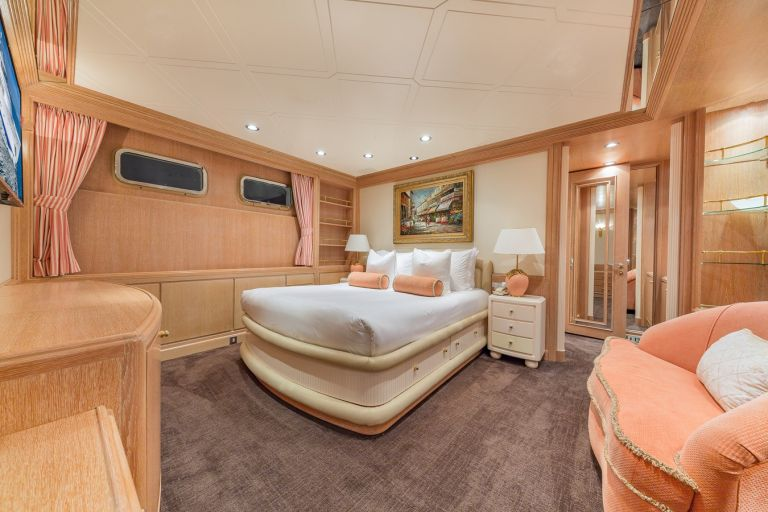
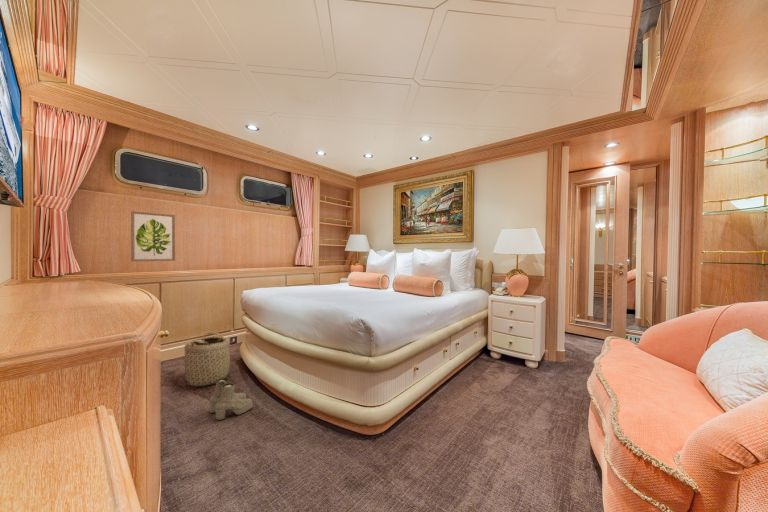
+ boots (231, 394)
+ basket (210, 356)
+ wall art (154, 237)
